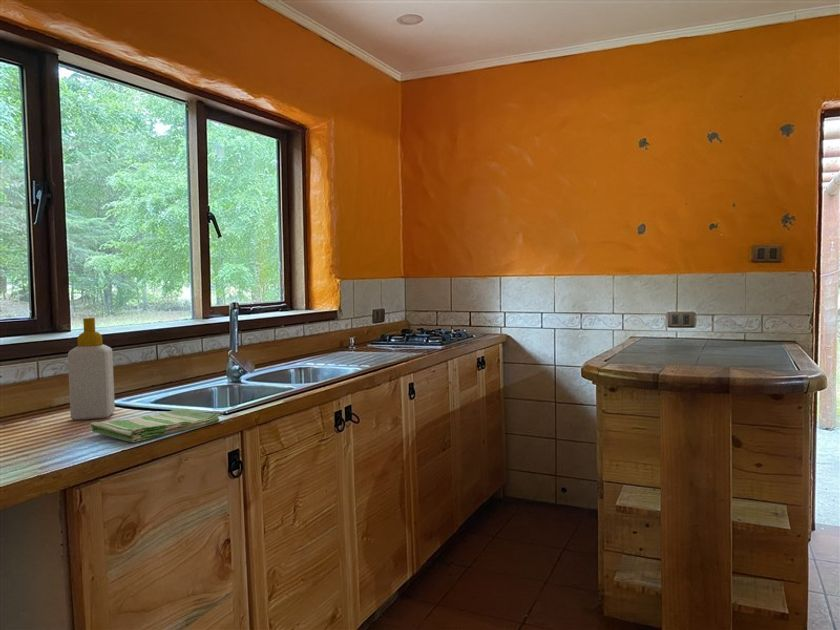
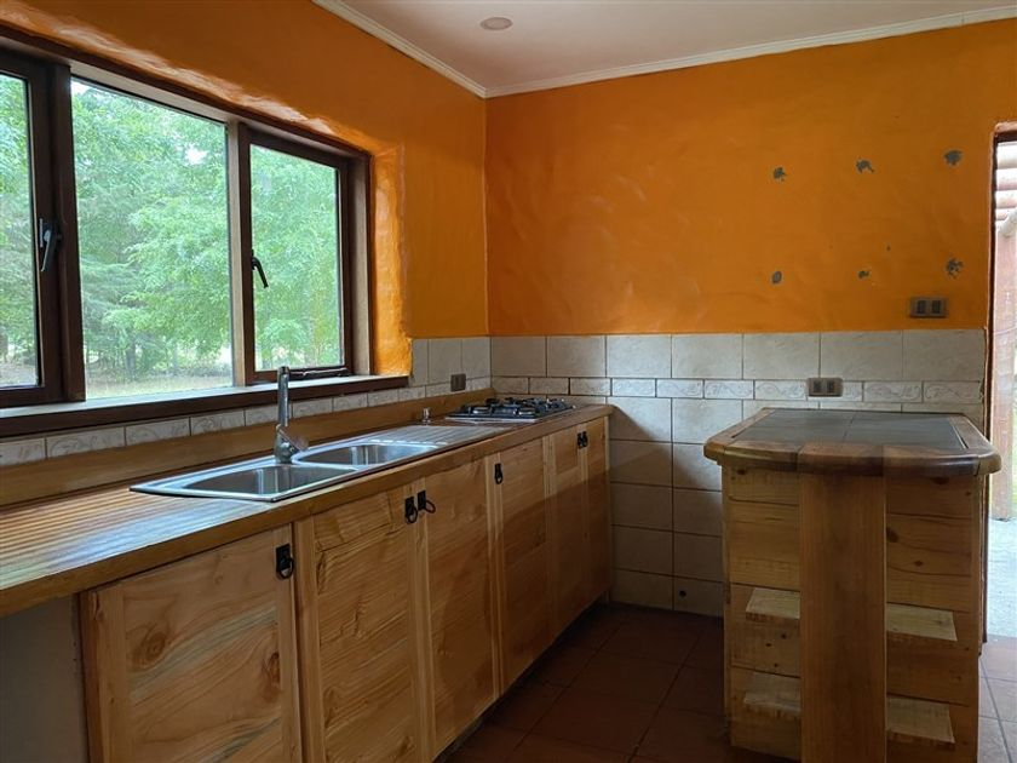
- soap bottle (91, 367)
- dish towel (157, 422)
